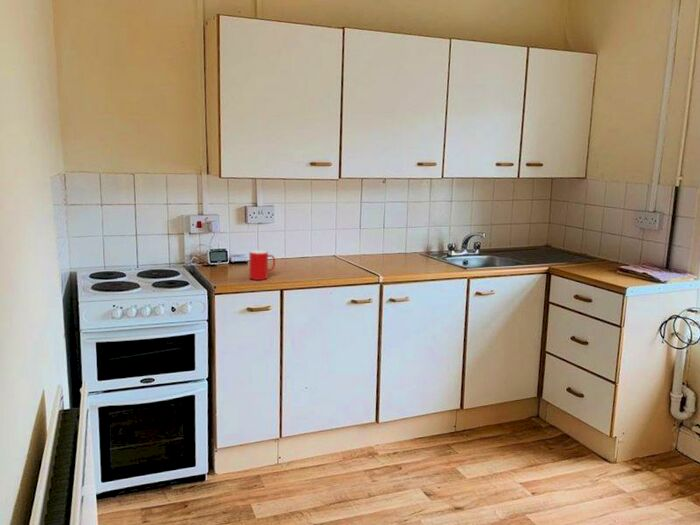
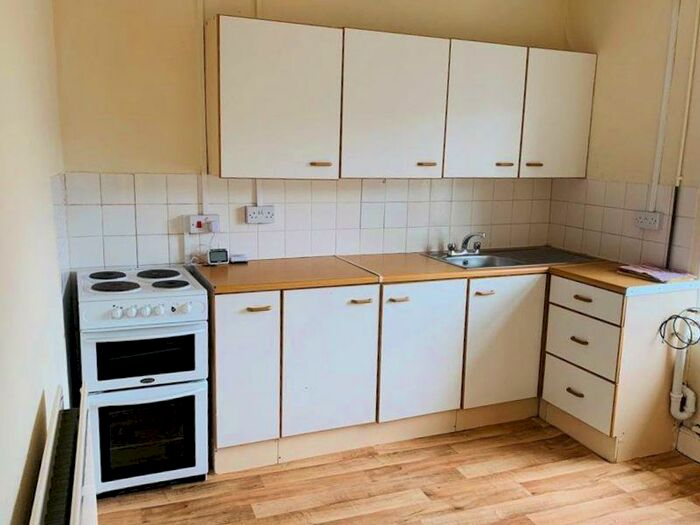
- cup (262, 265)
